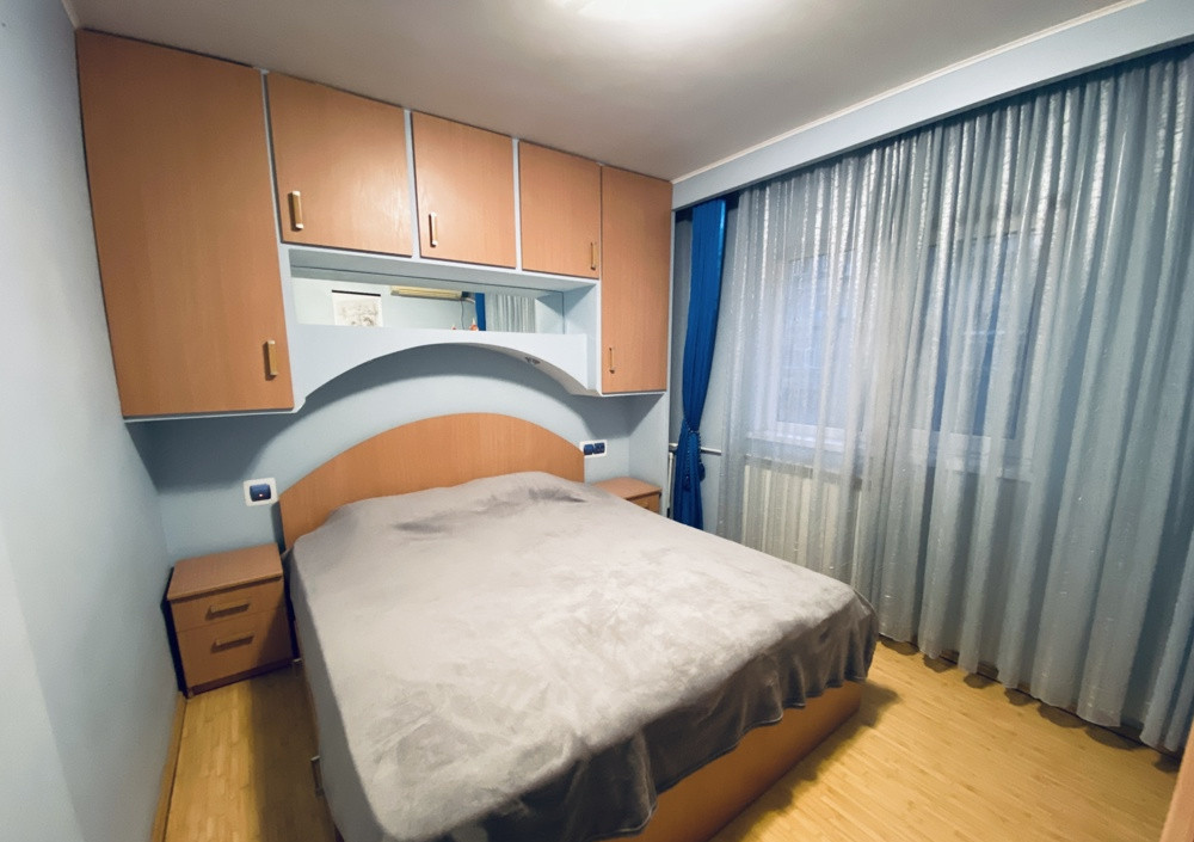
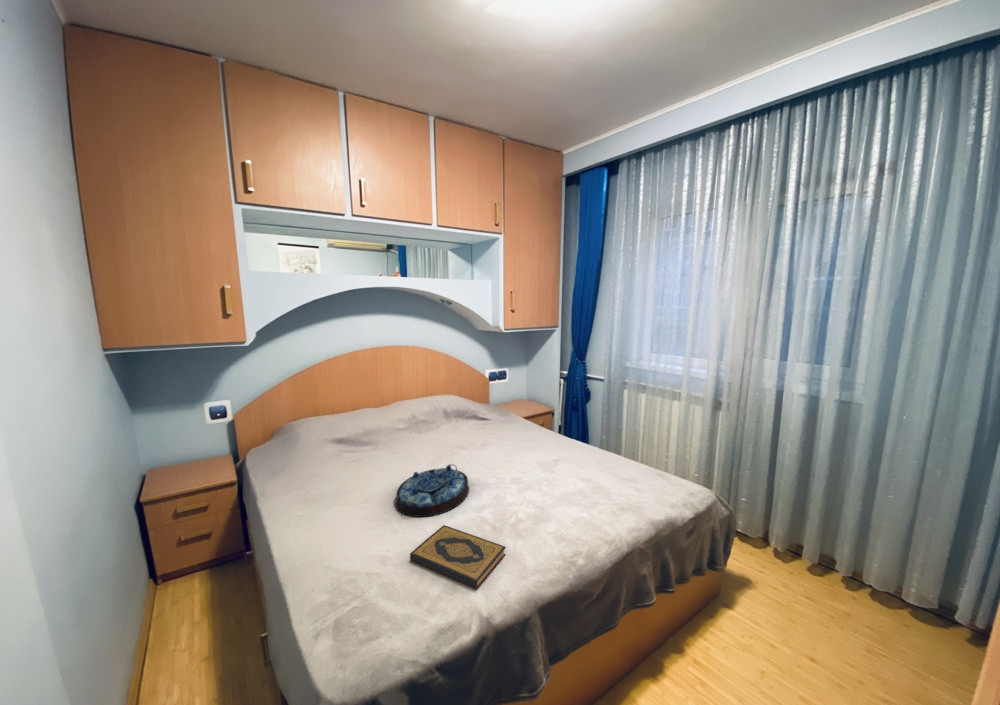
+ serving tray (433, 485)
+ hardback book (458, 554)
